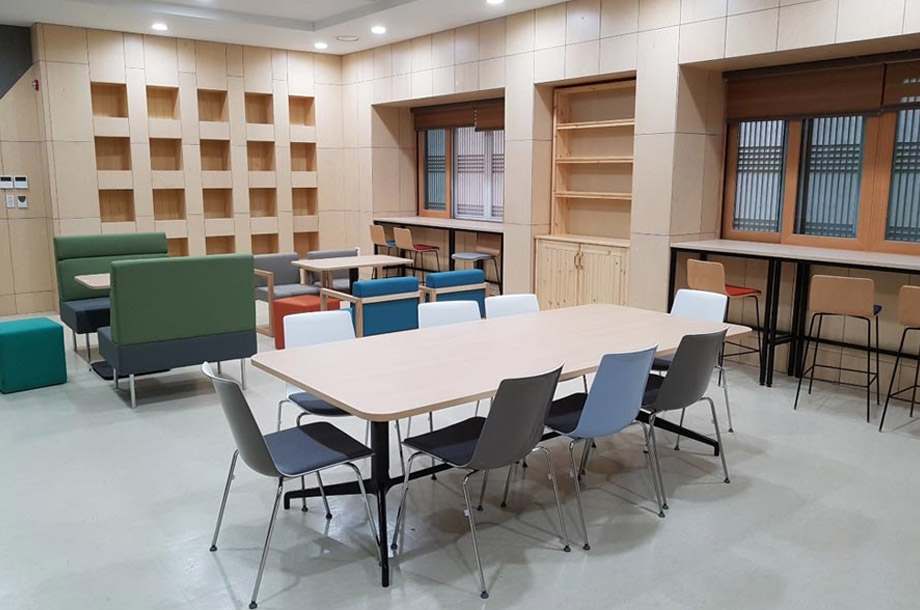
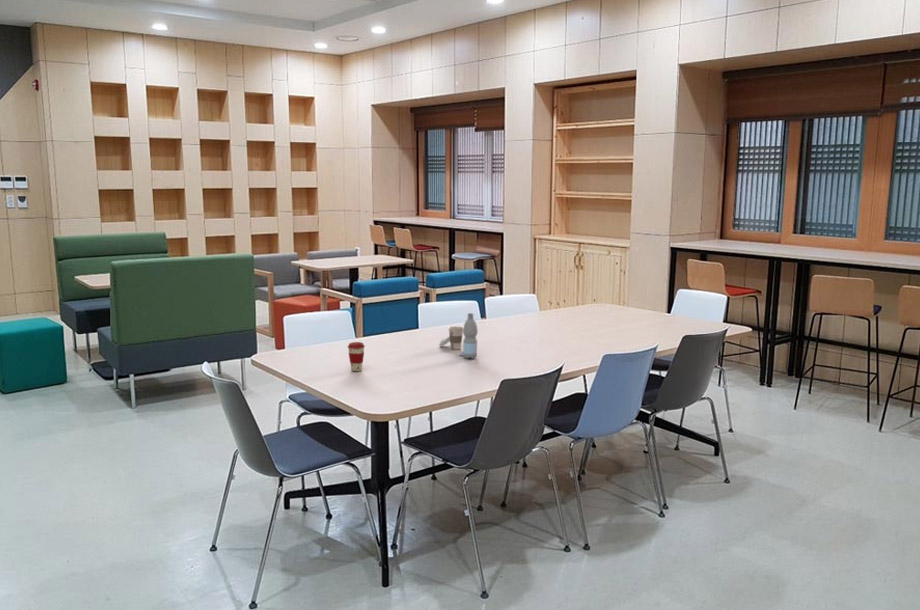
+ cup (451, 337)
+ coffee cup (356, 356)
+ water bottle (467, 335)
